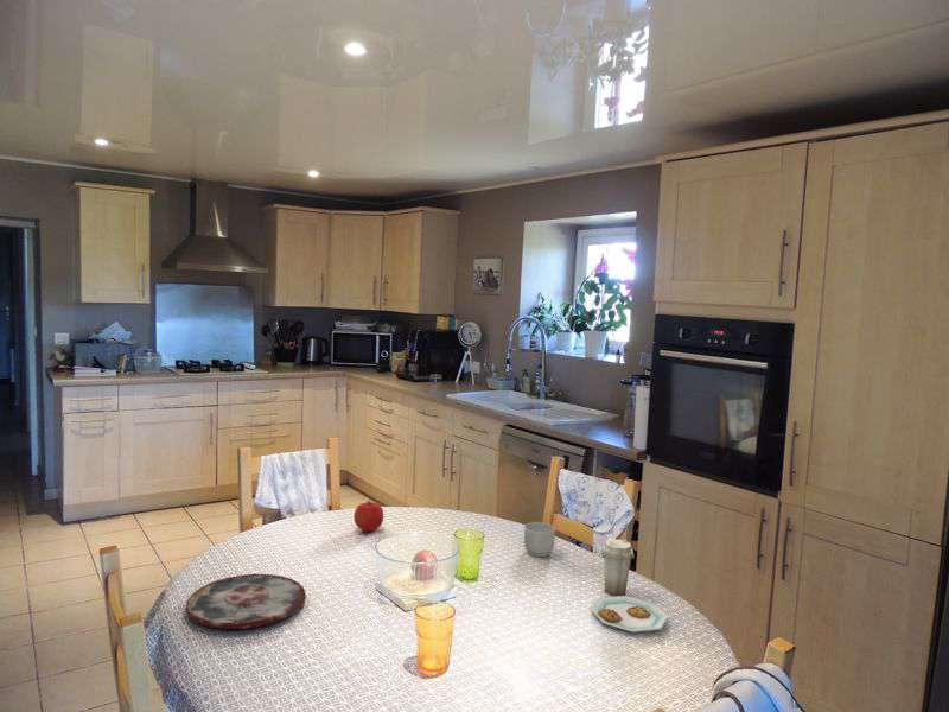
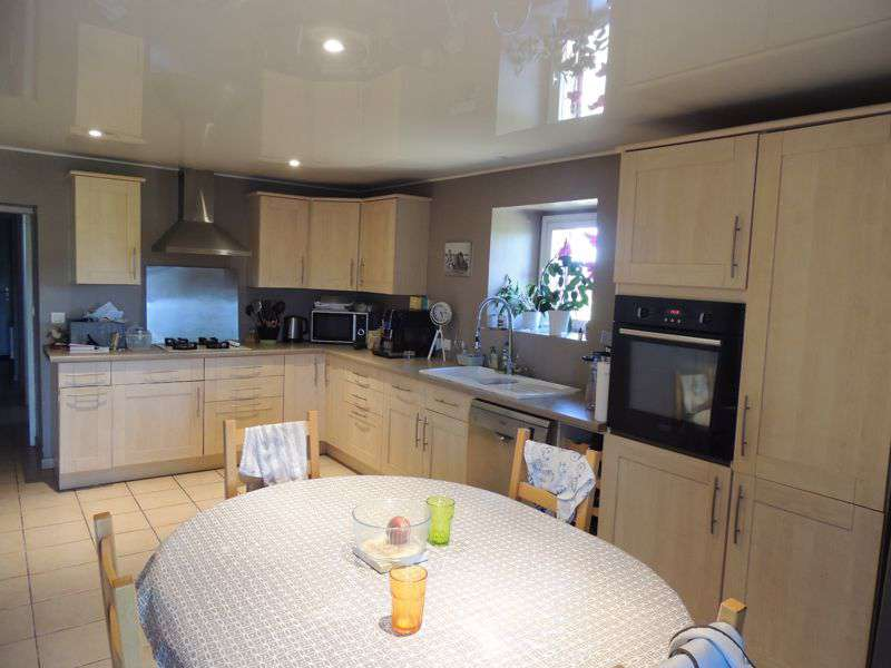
- mug (540, 538)
- plate (247, 599)
- plate (626, 581)
- fruit (368, 515)
